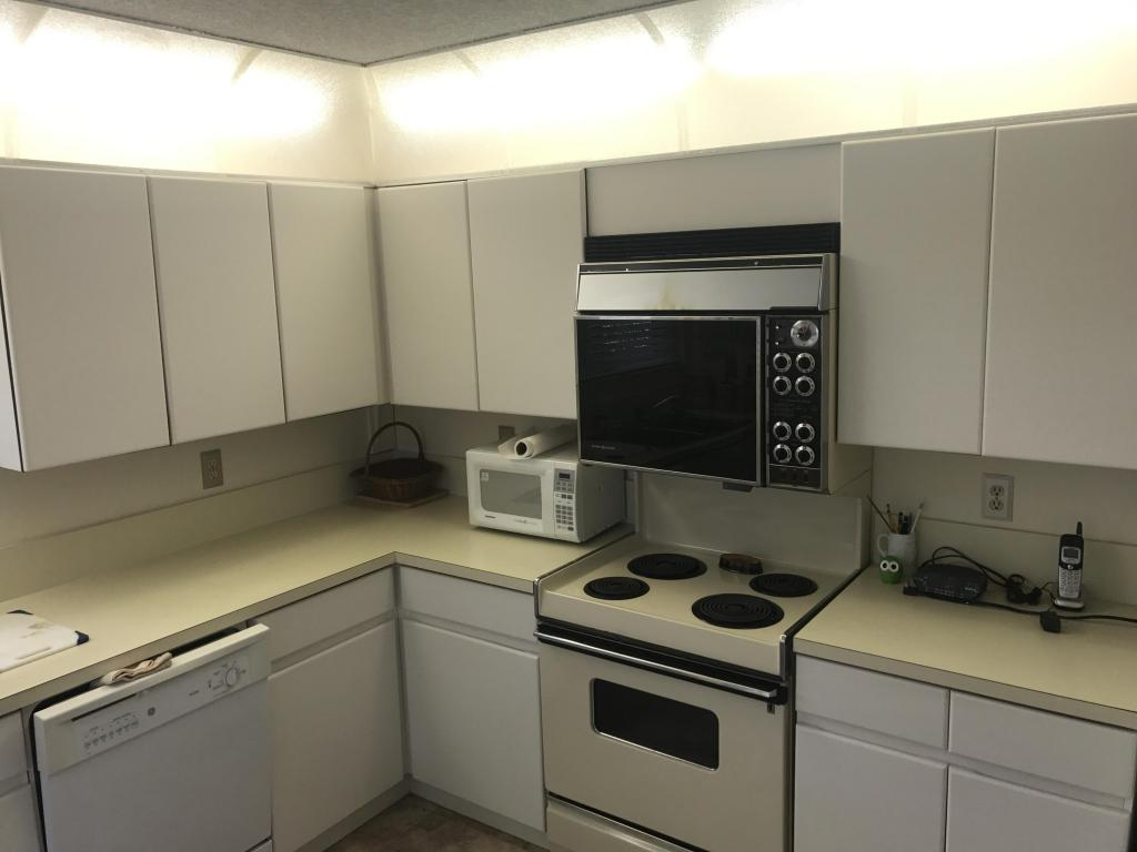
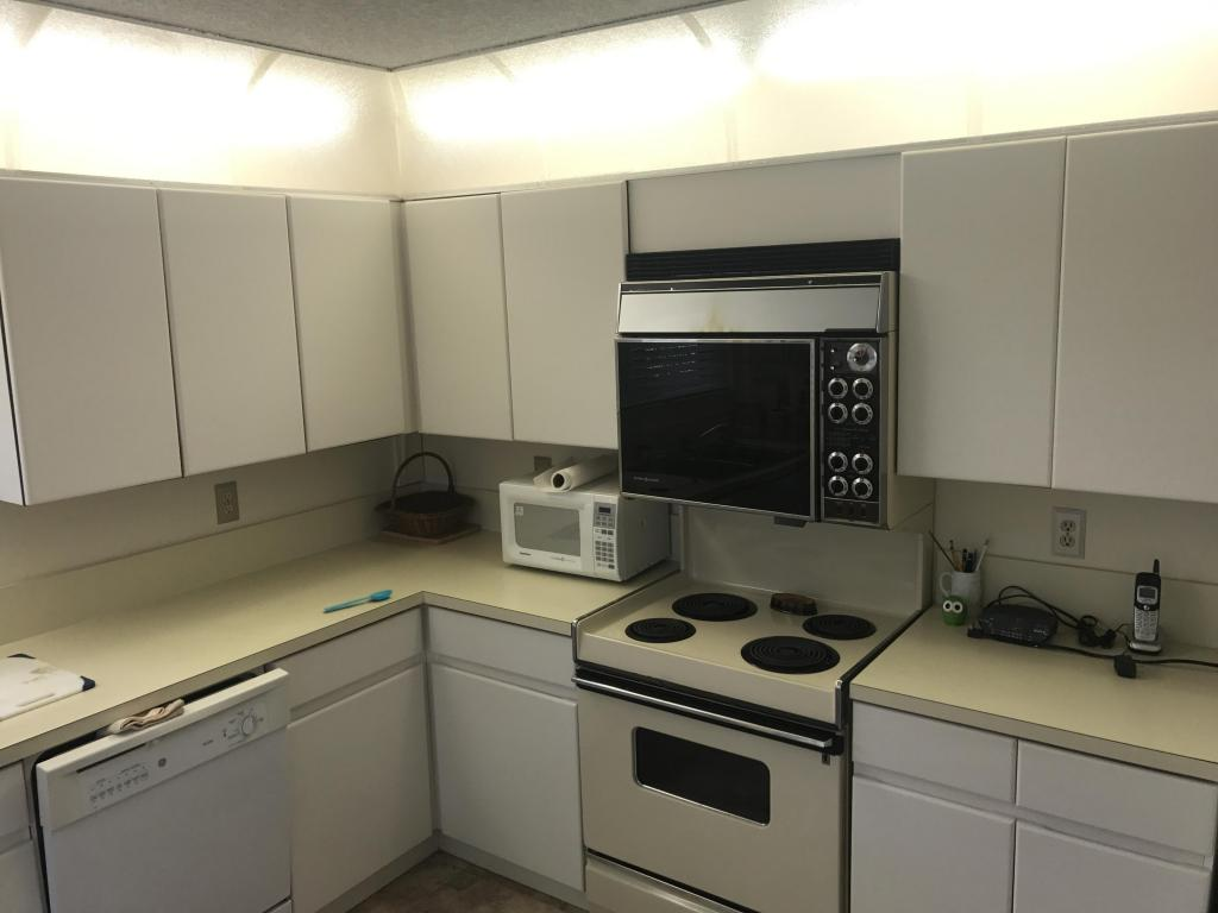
+ spoon (359, 599)
